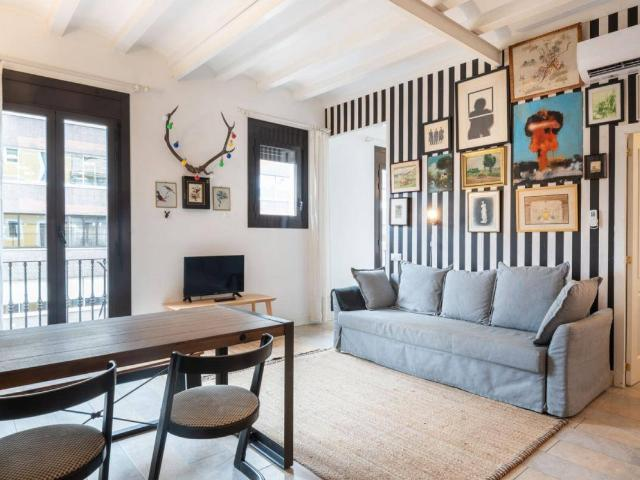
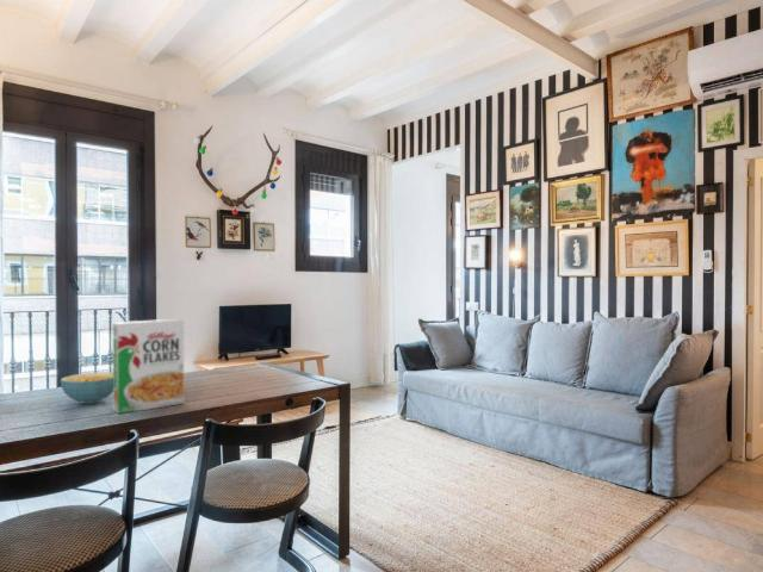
+ cereal box (149, 363)
+ cereal bowl (91, 388)
